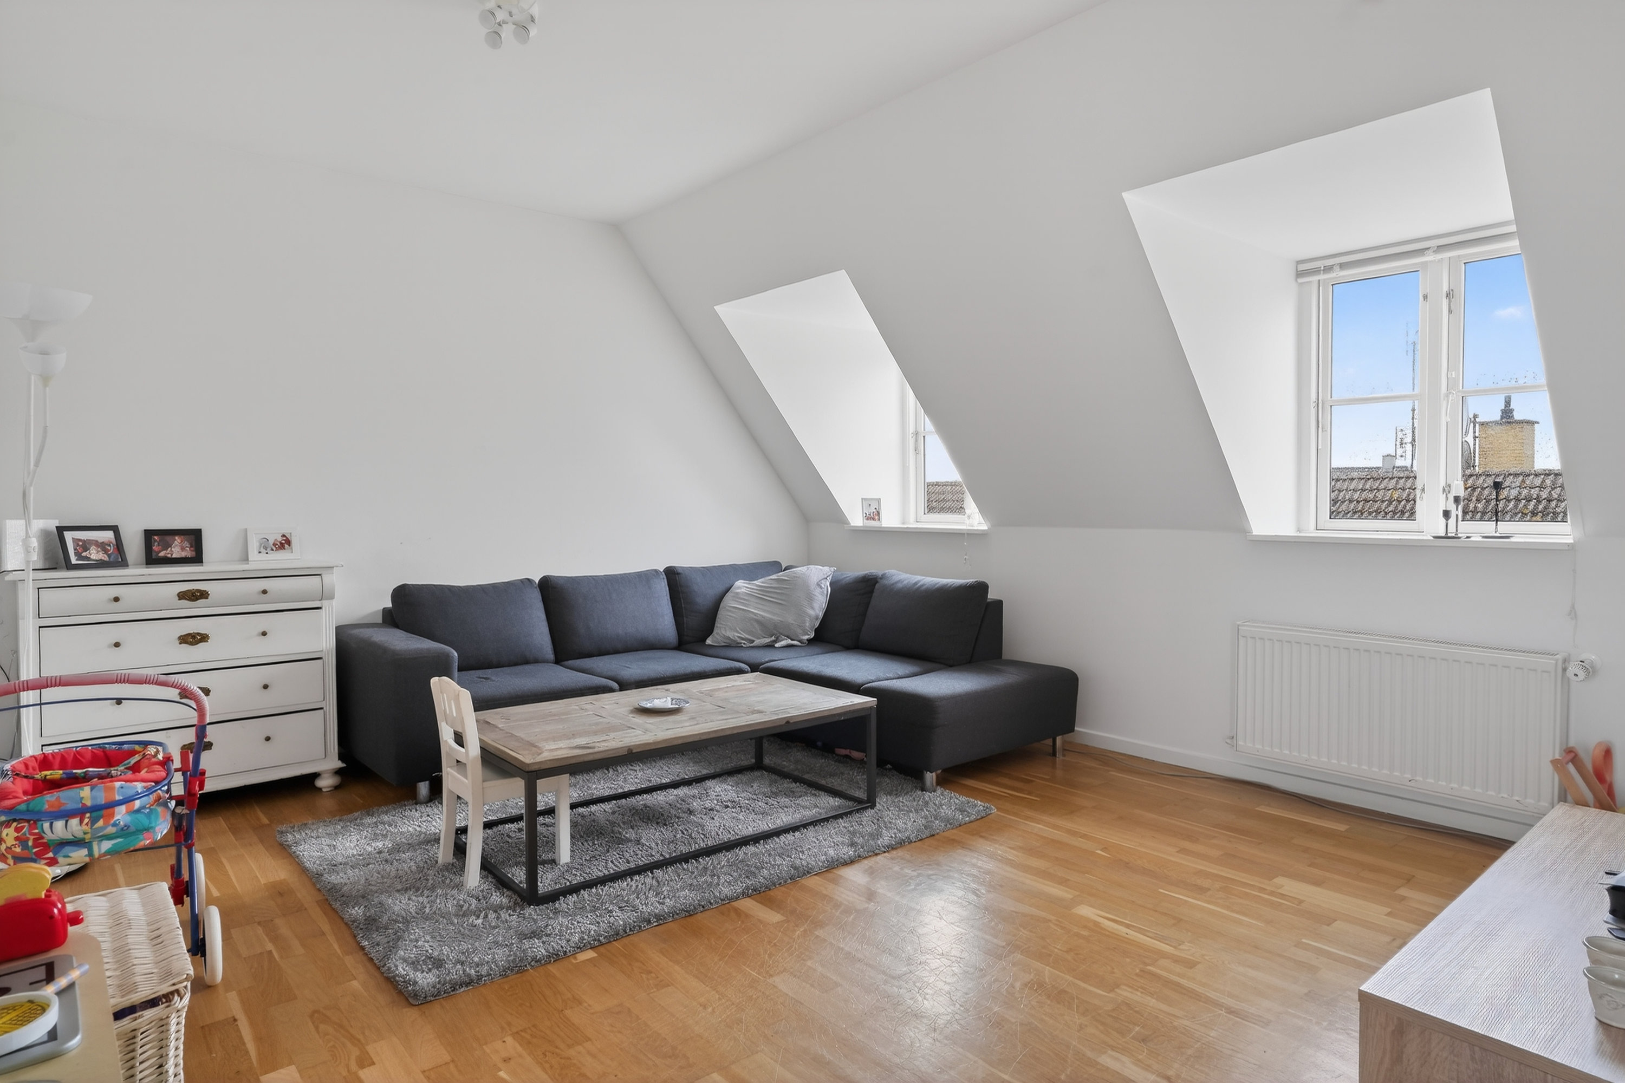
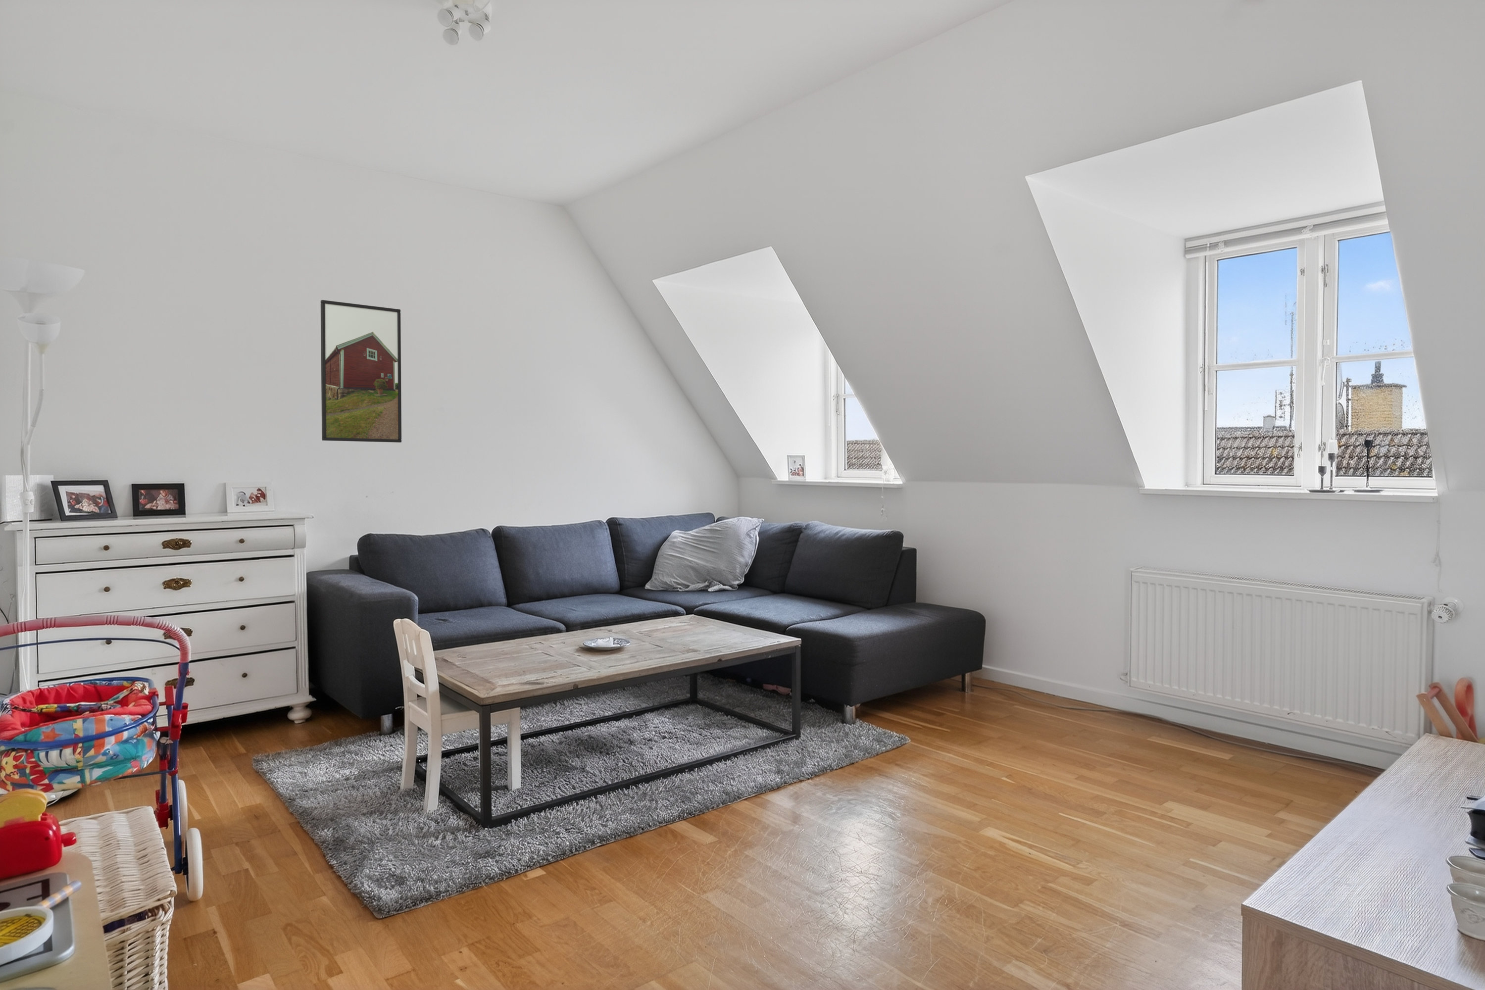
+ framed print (361, 373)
